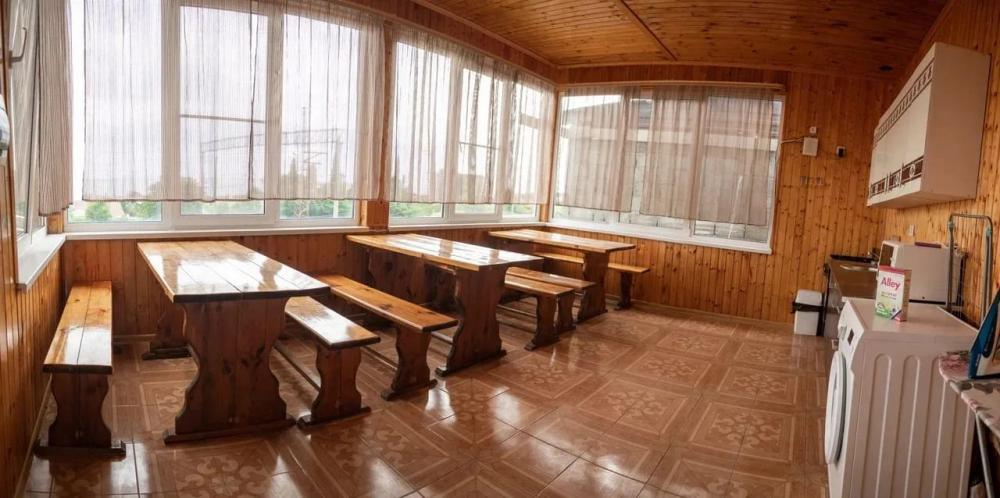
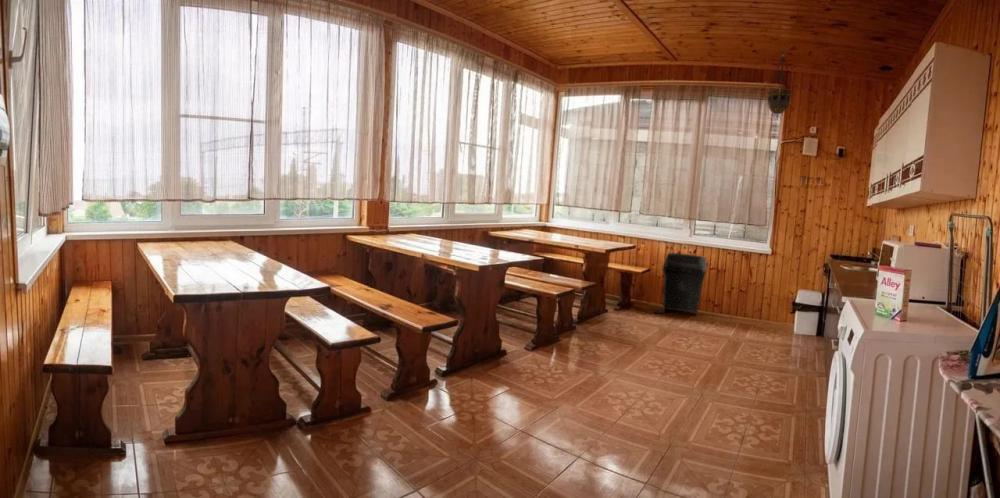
+ trash can (680, 283)
+ hanging lantern (780, 85)
